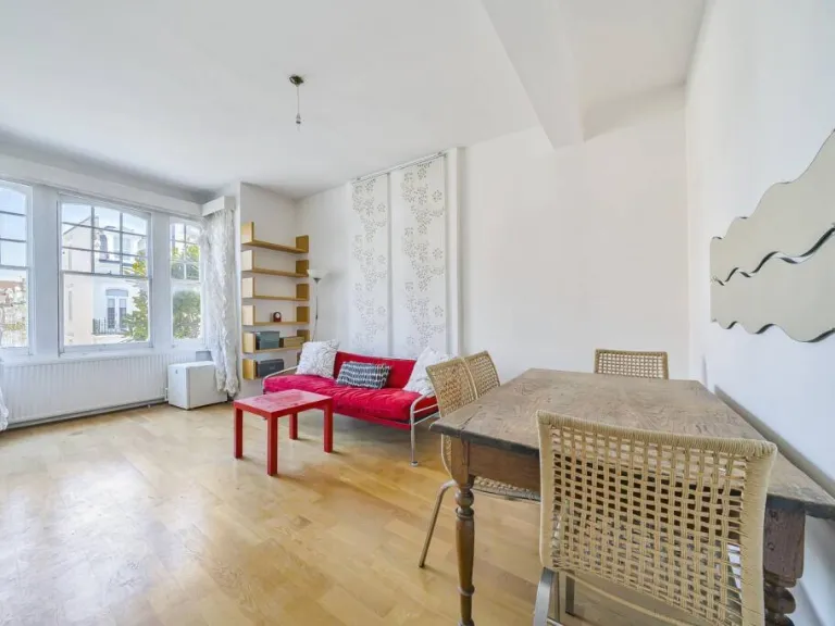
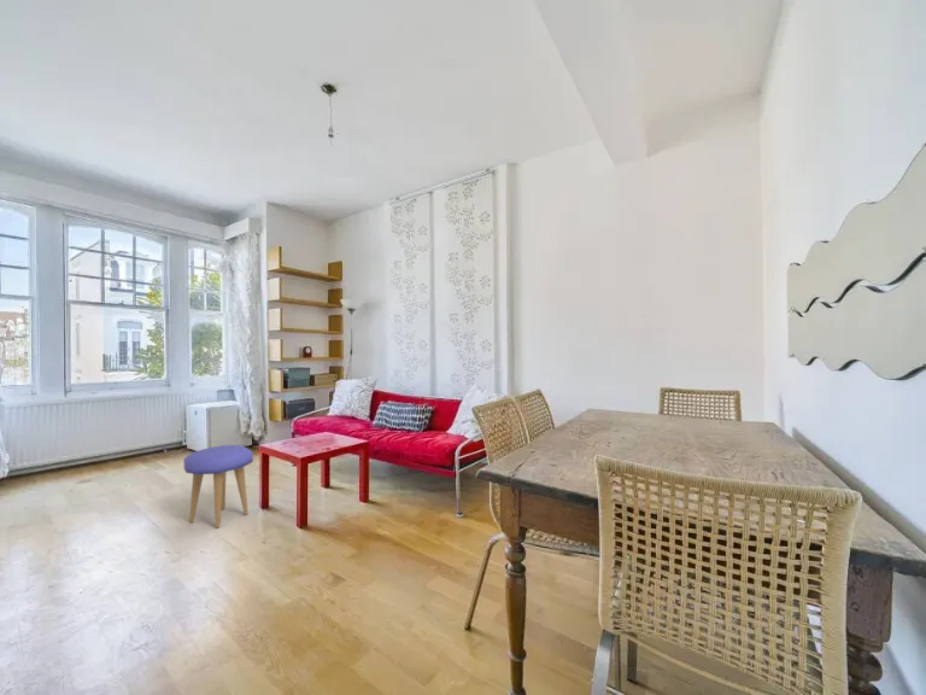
+ stool (219, 484)
